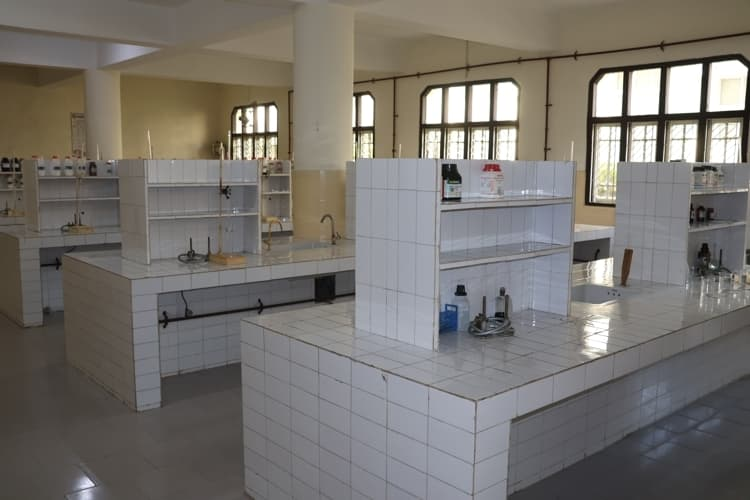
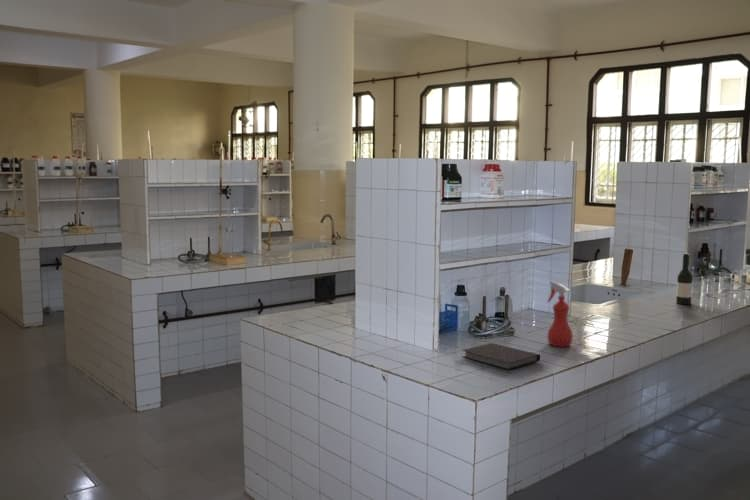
+ wine bottle (684, 278)
+ notebook (500, 355)
+ spray bottle (558, 313)
